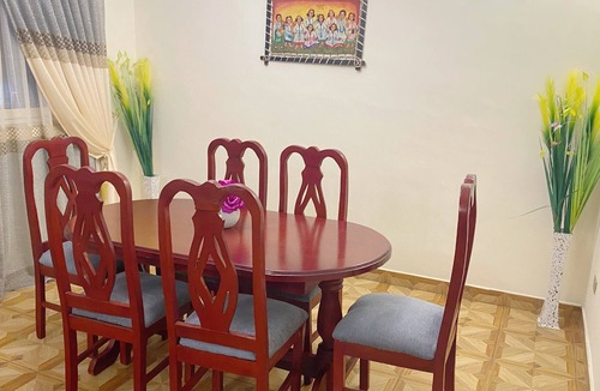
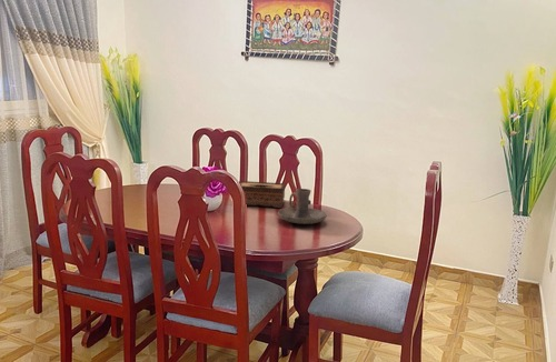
+ candle holder (300, 204)
+ tissue box (259, 193)
